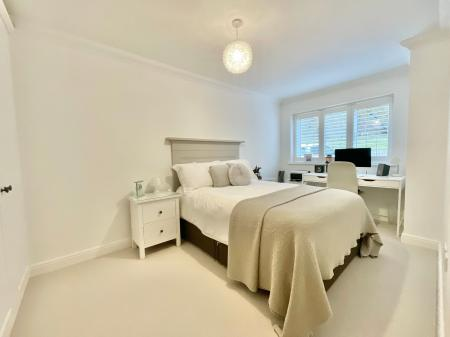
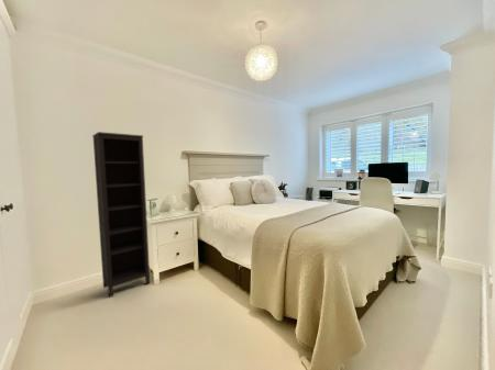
+ bookcase (122, 212)
